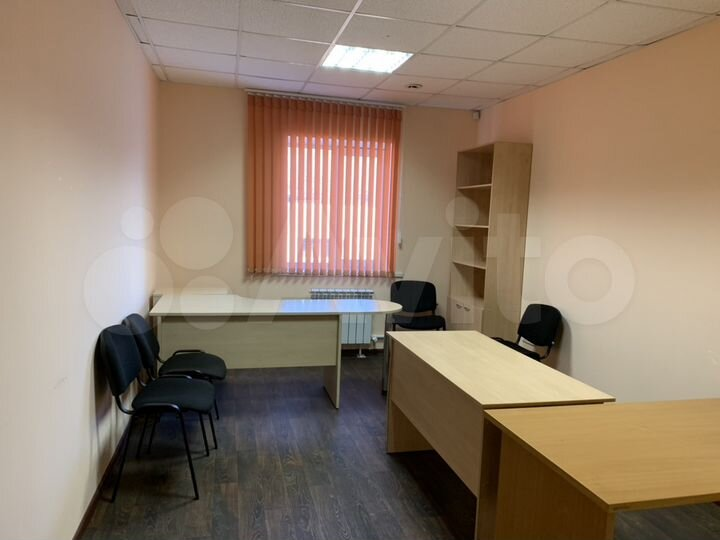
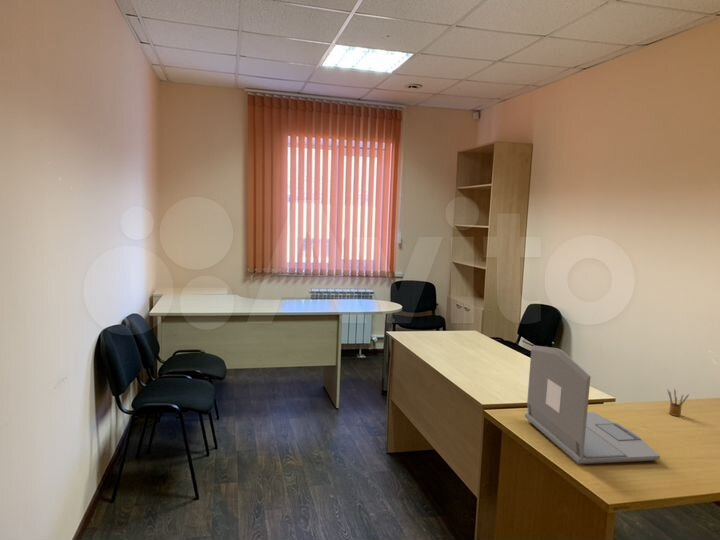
+ laptop (588, 395)
+ pencil box (676, 402)
